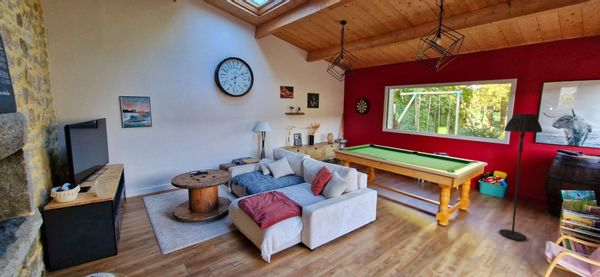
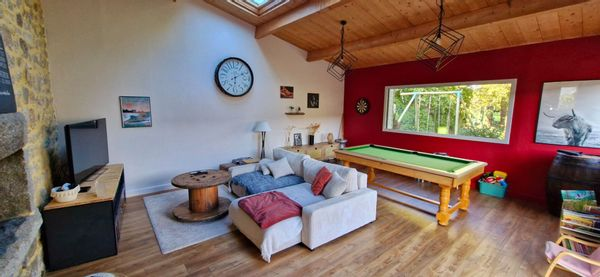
- floor lamp (518, 176)
